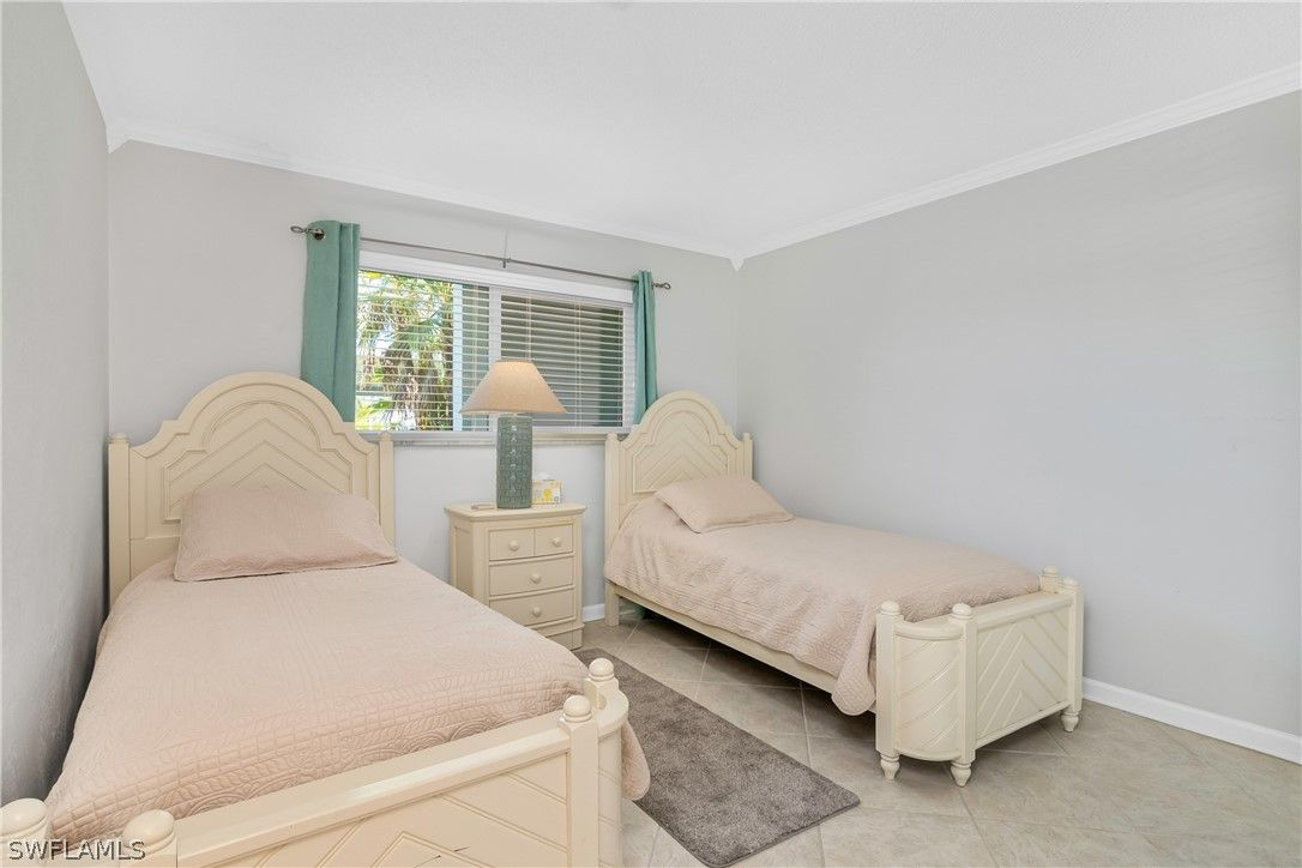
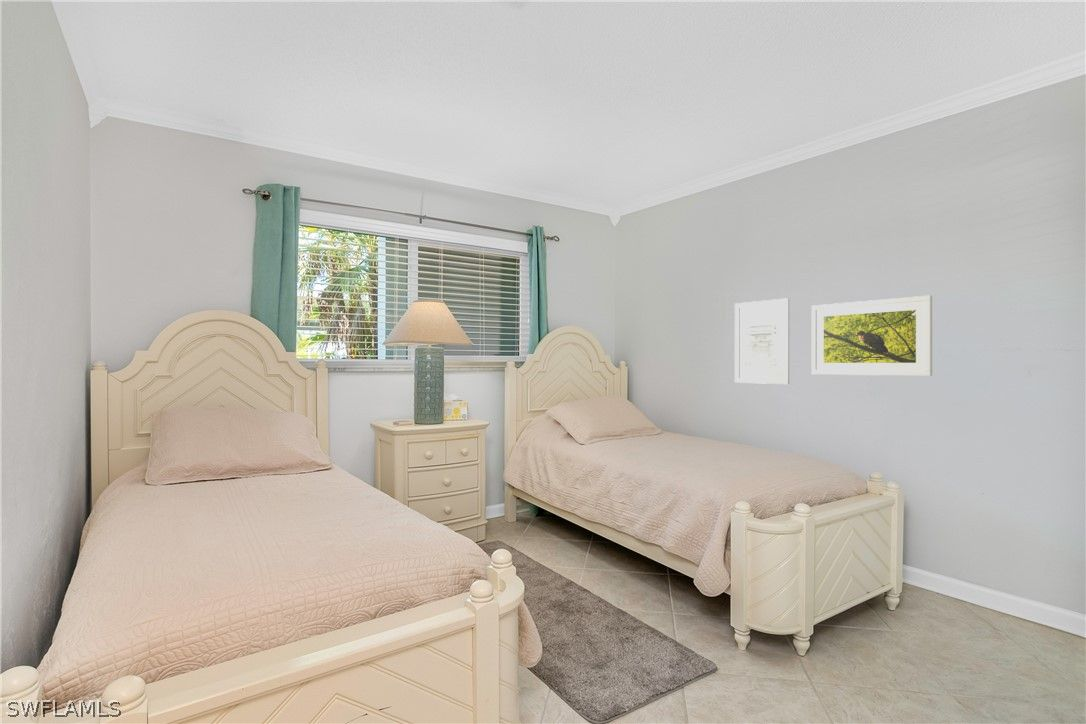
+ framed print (867, 338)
+ wall art (760, 342)
